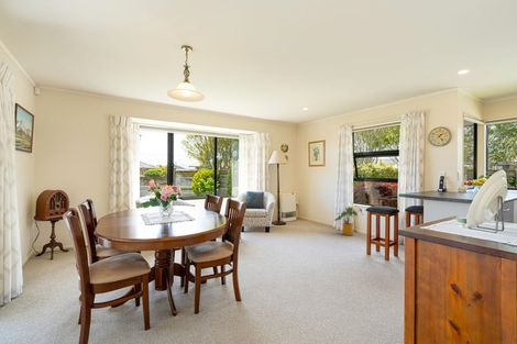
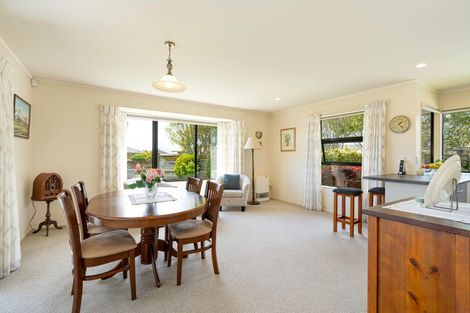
- house plant (346, 220)
